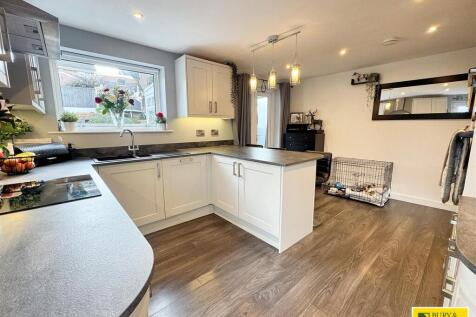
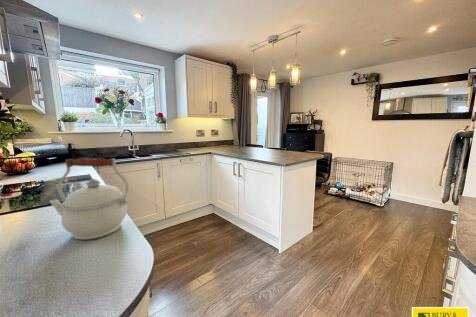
+ kettle (89, 194)
